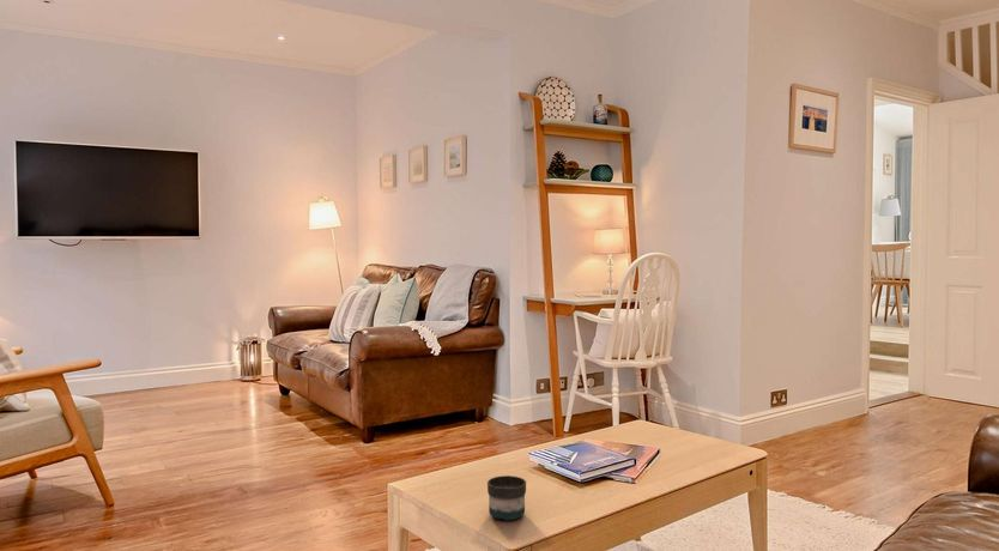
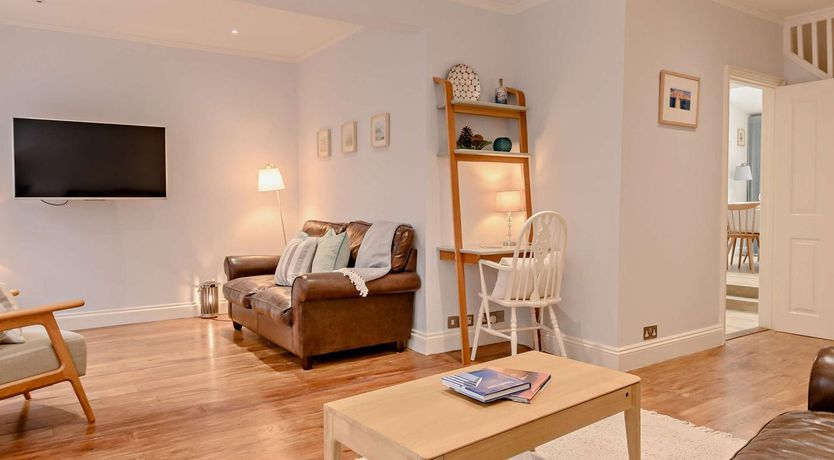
- mug (504, 496)
